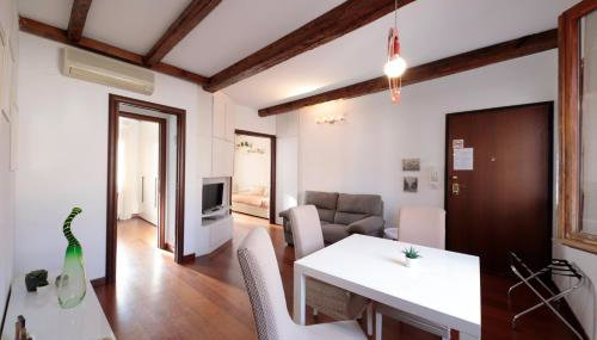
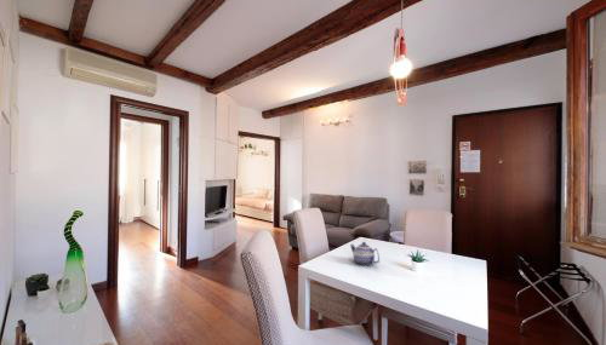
+ teapot (364, 252)
